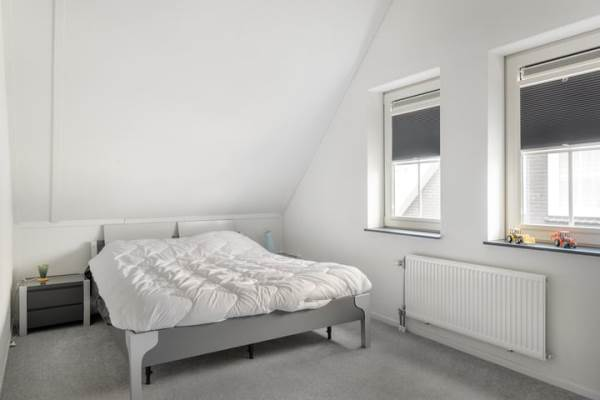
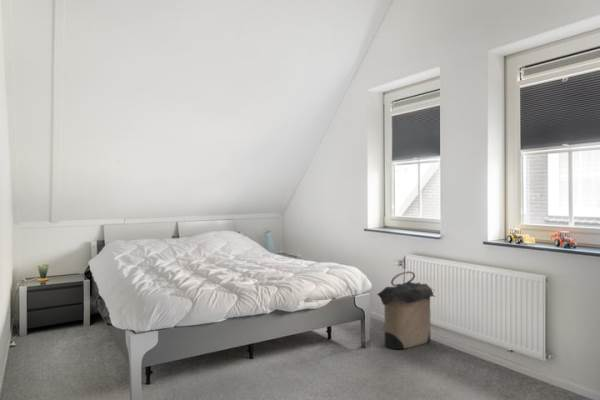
+ laundry hamper (407, 305)
